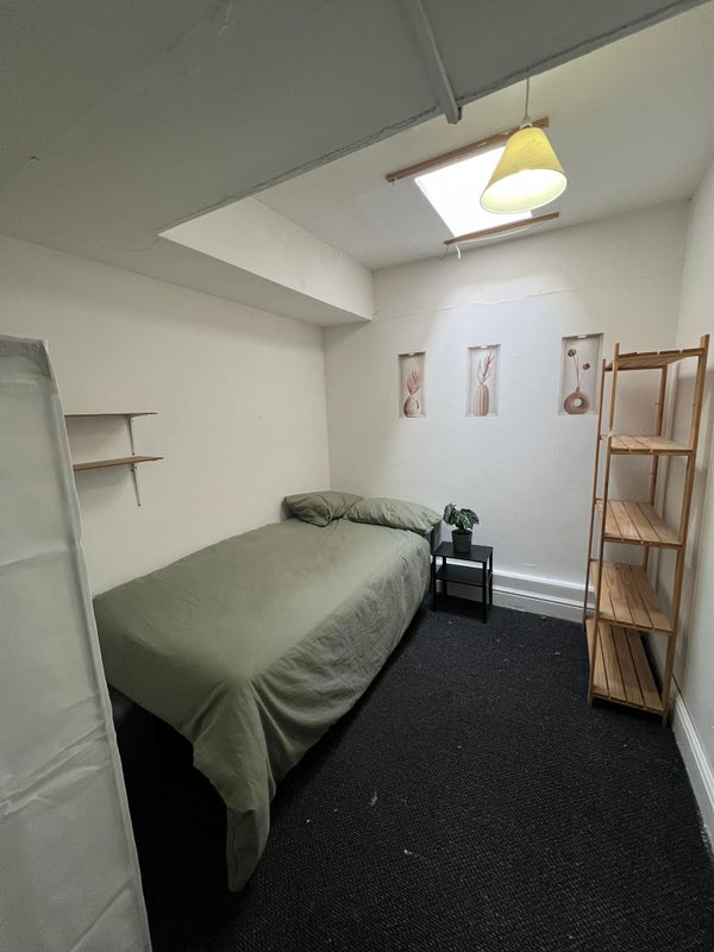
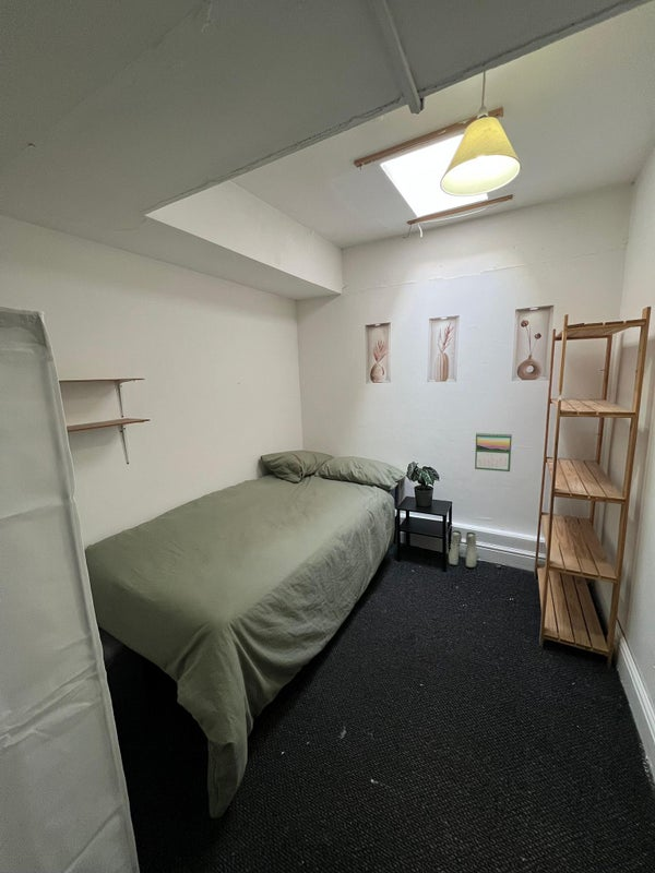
+ calendar (492, 451)
+ boots (466, 547)
